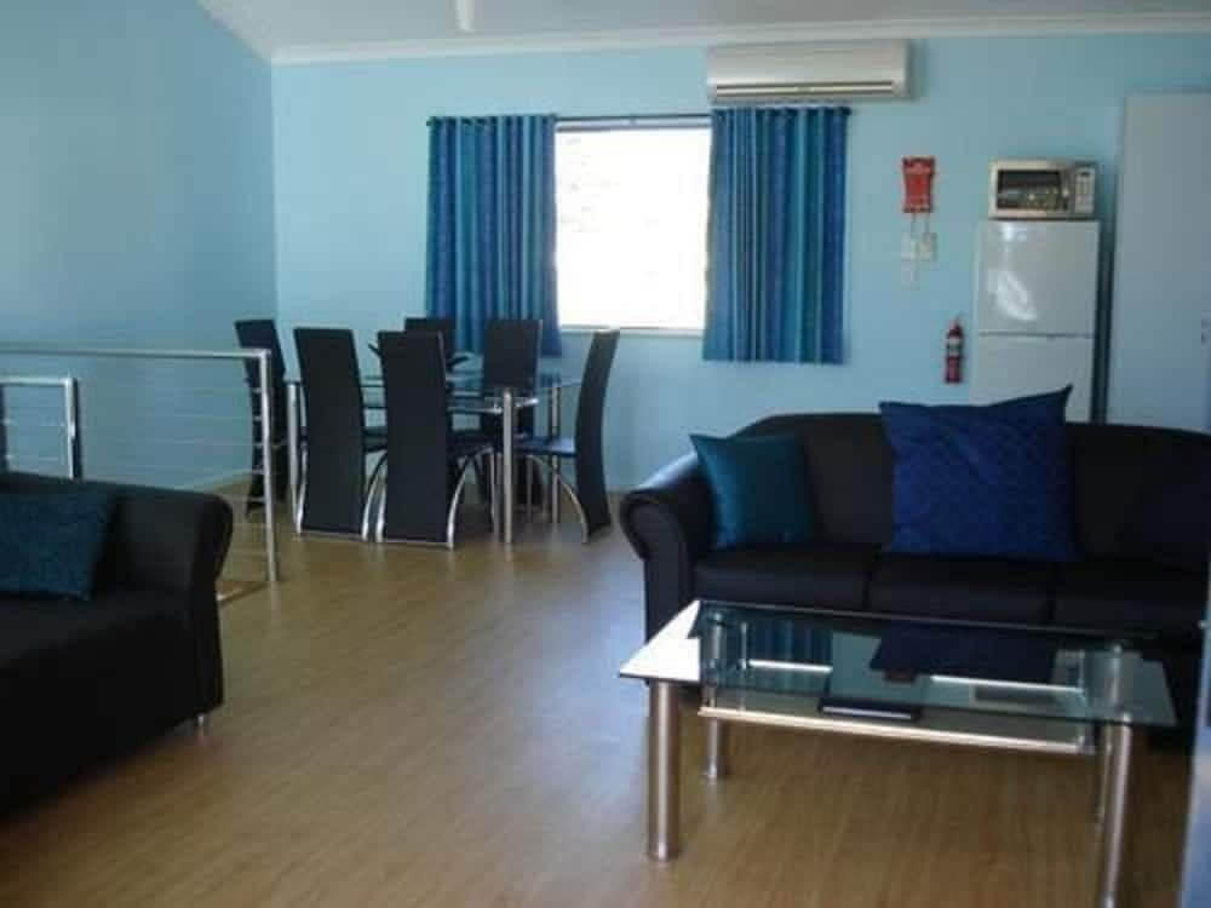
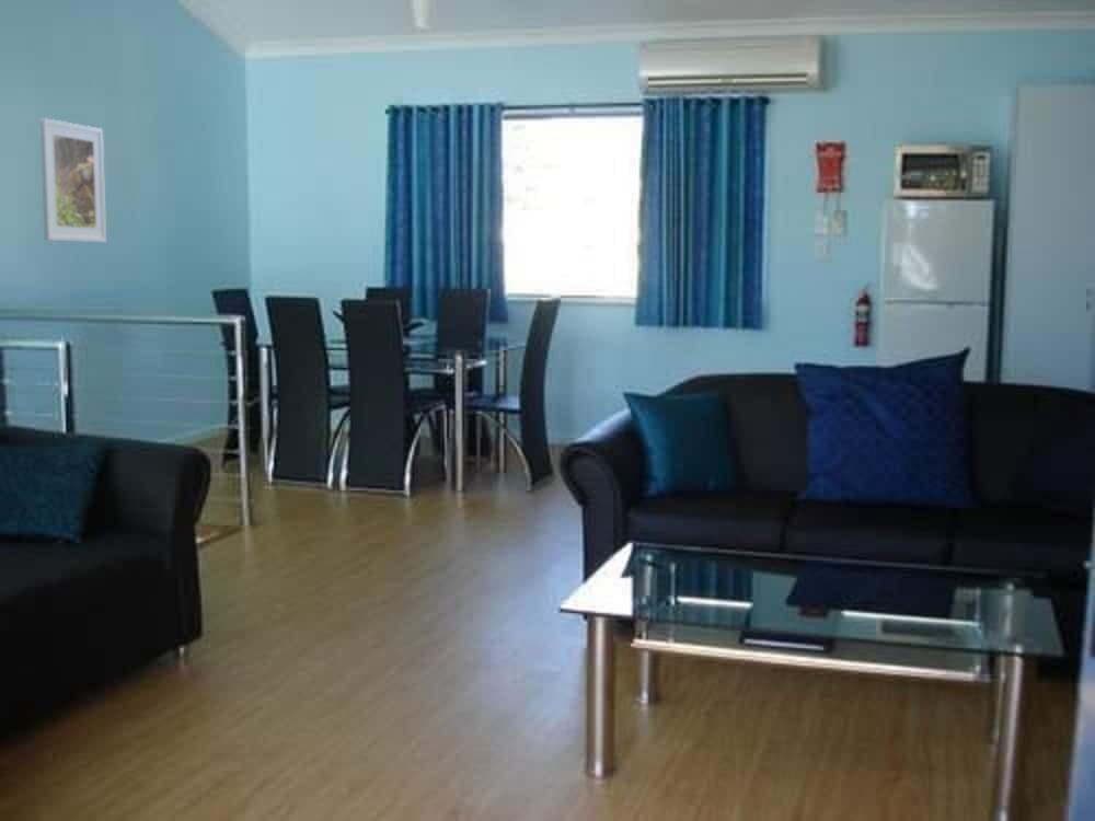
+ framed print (74, 183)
